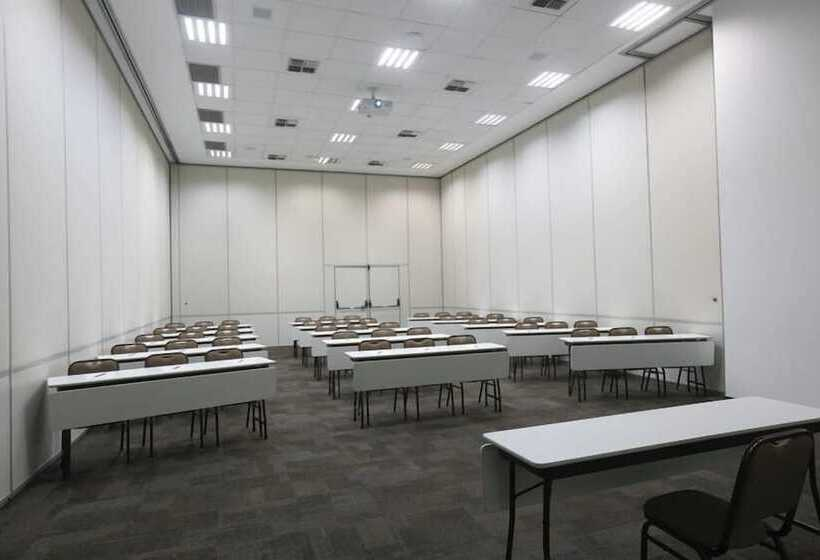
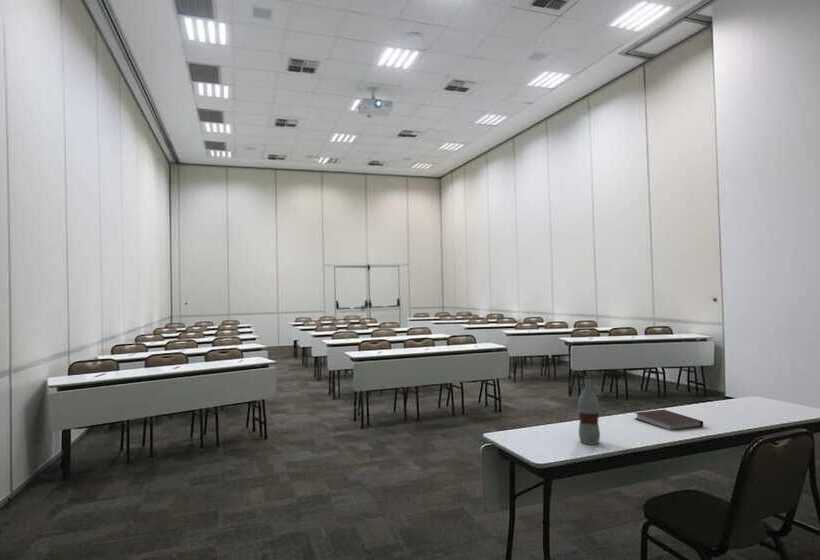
+ notebook (667, 419)
+ bottle (588, 409)
